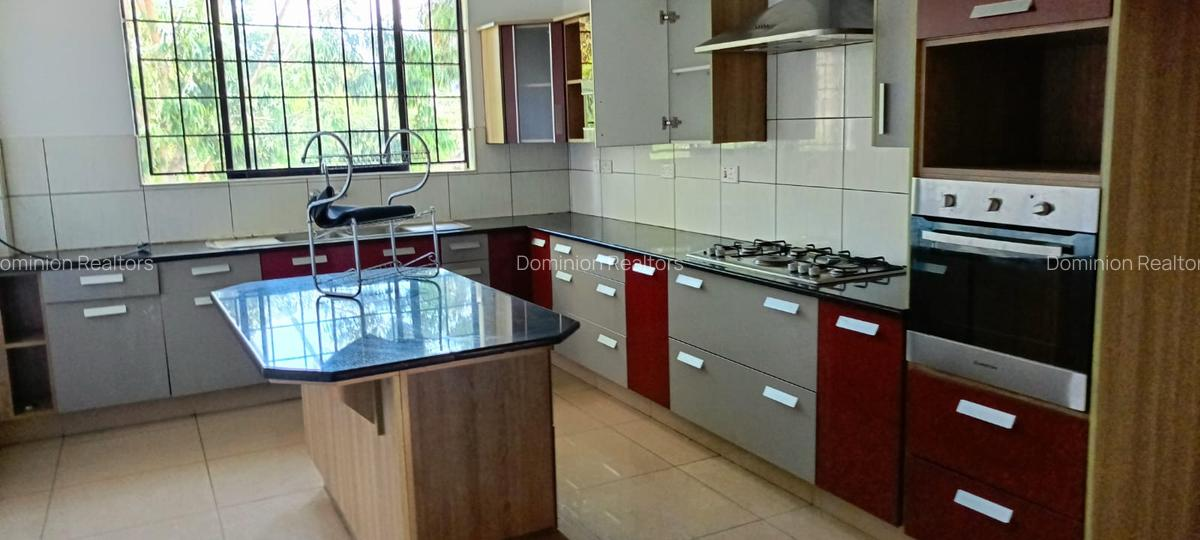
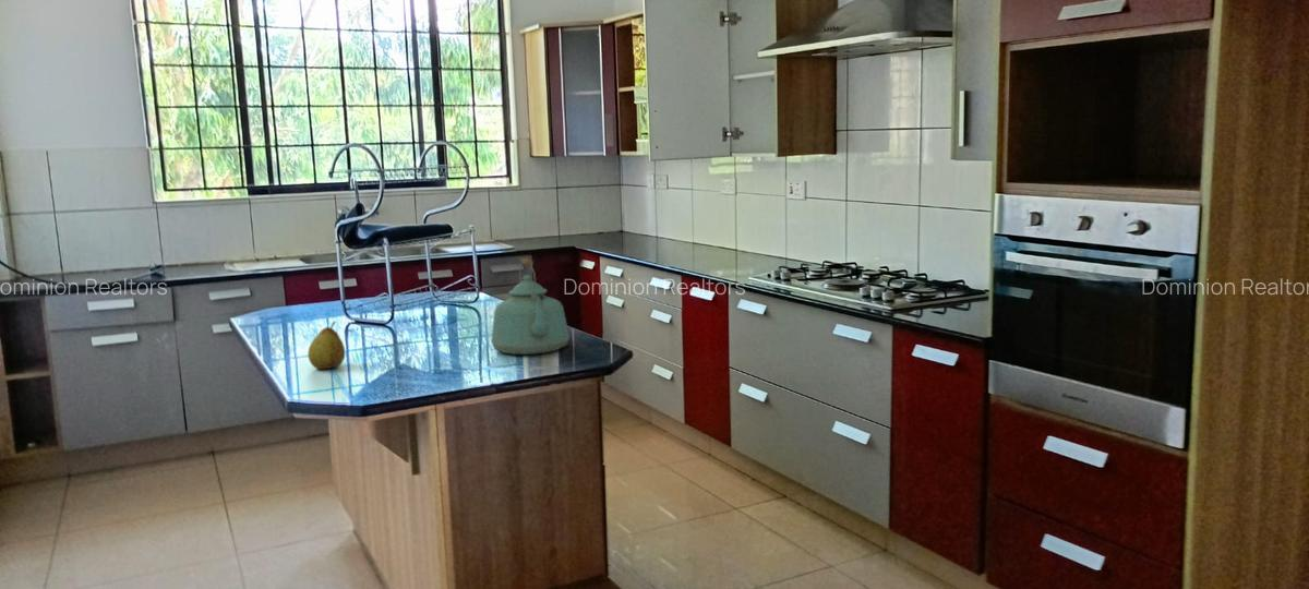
+ fruit (325, 345)
+ kettle (530, 304)
